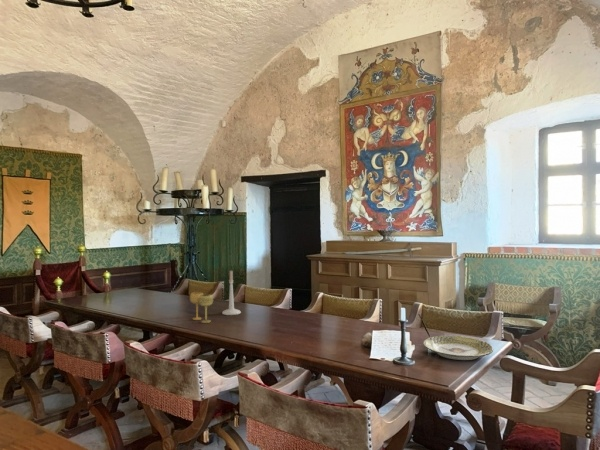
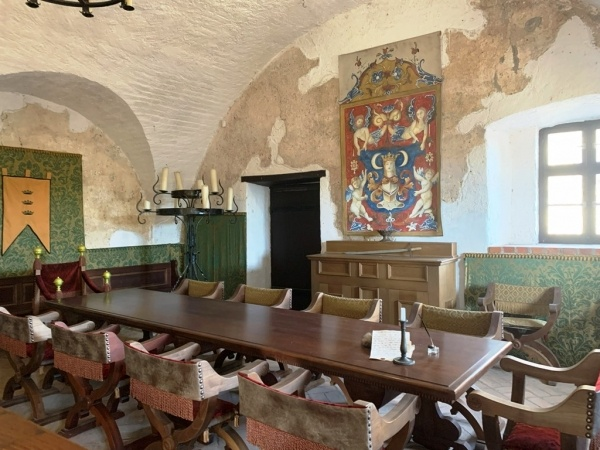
- decorative plate (457, 348)
- candlestick (231, 291)
- goblet (202, 305)
